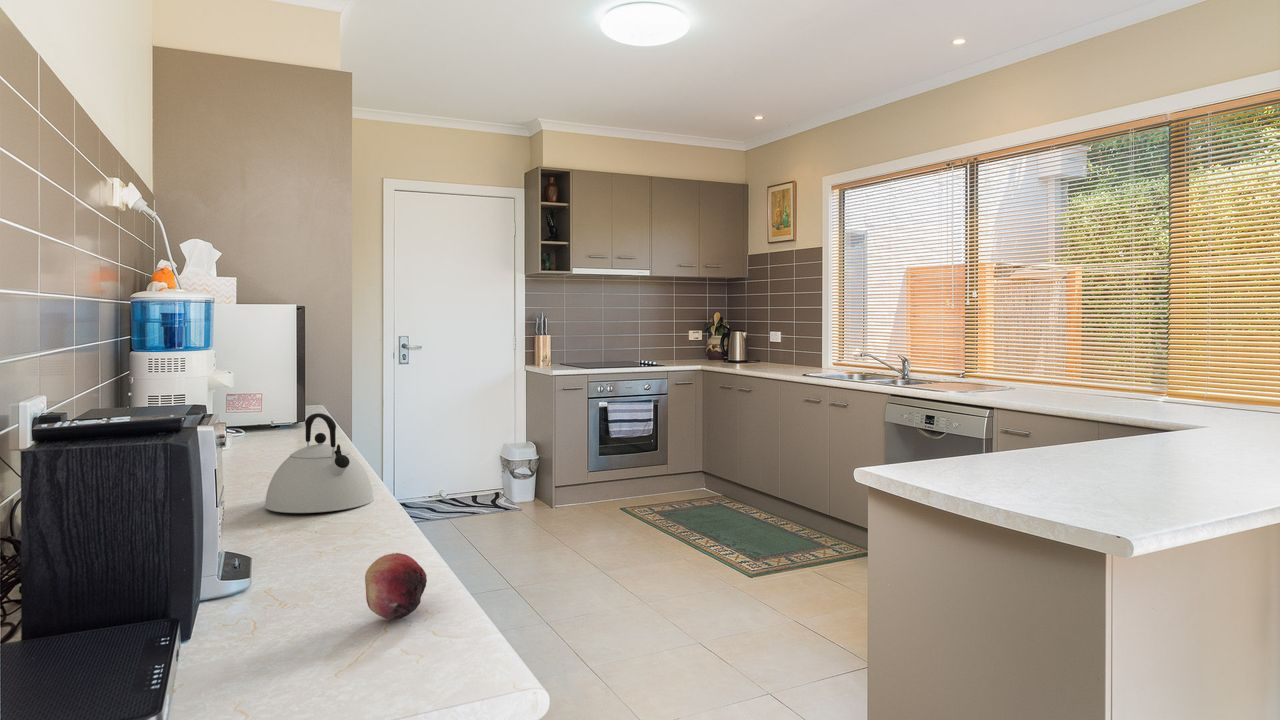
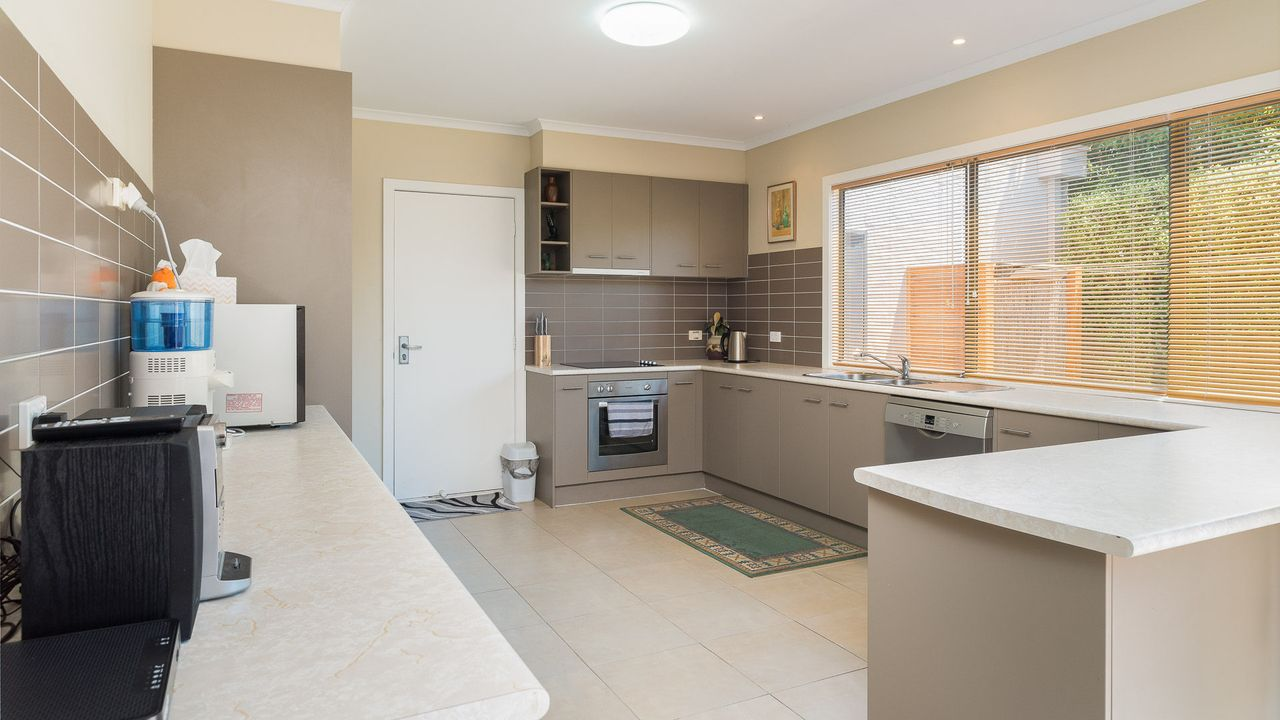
- kettle (321, 458)
- fruit (395, 586)
